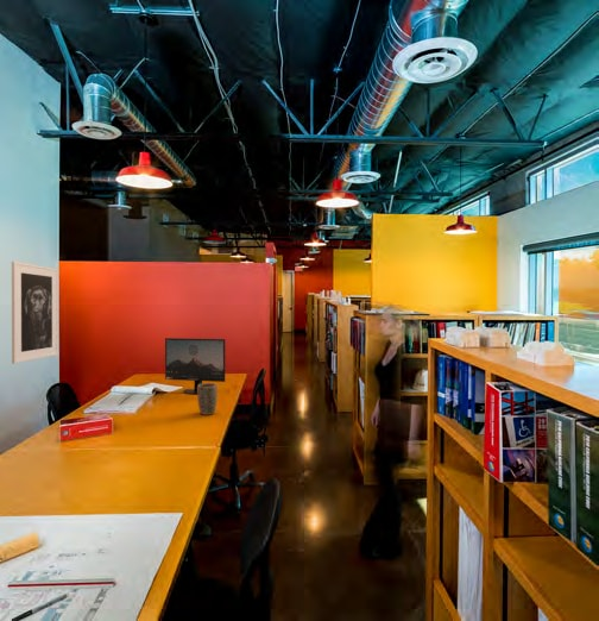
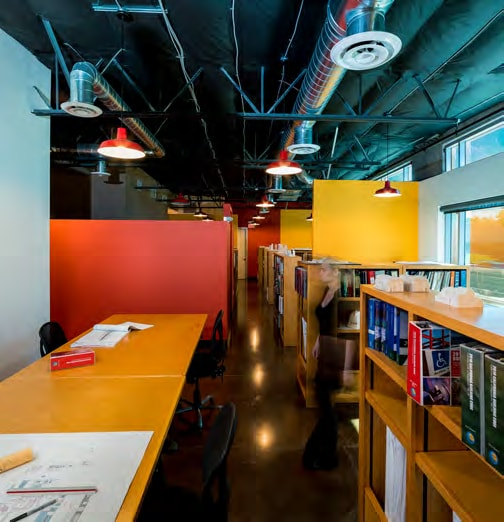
- plant pot (207, 399)
- monitor (195, 365)
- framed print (37, 312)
